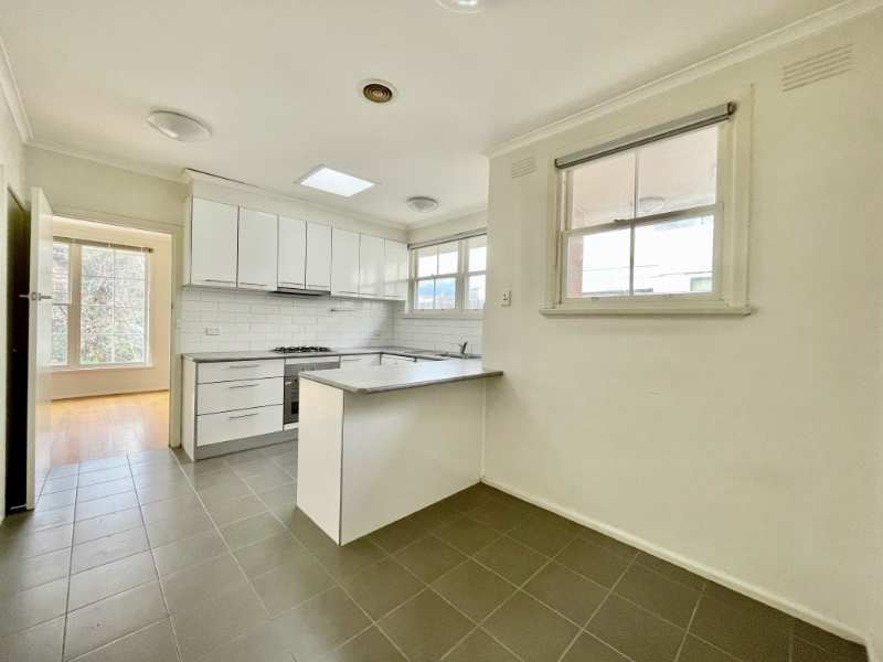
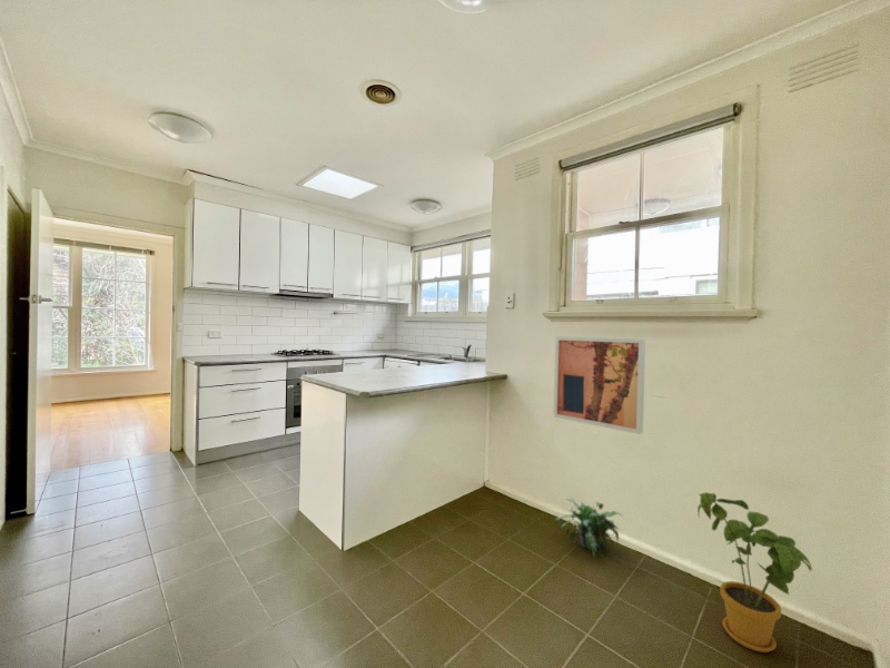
+ house plant (748, 559)
+ potted plant (587, 522)
+ wall art (595, 381)
